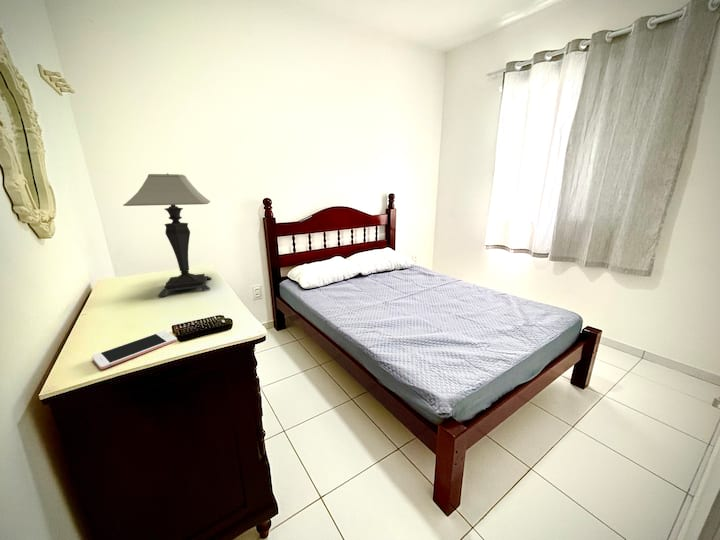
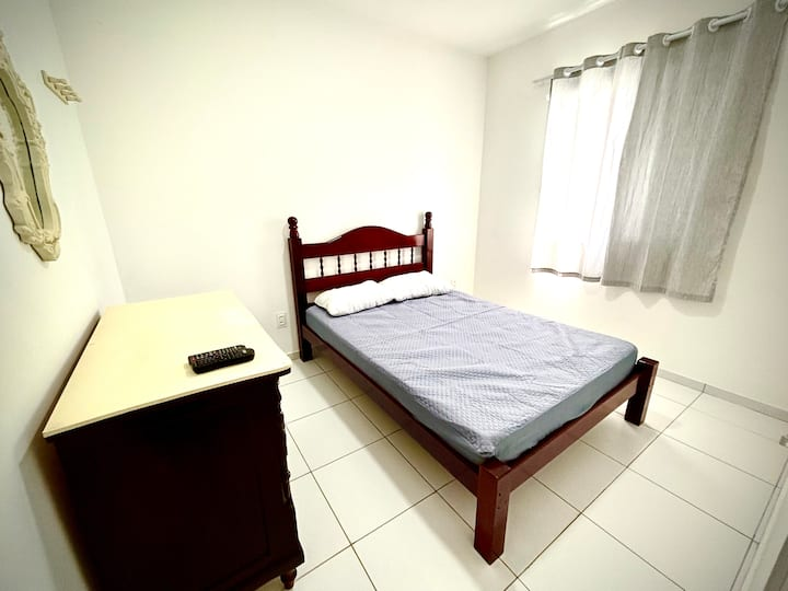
- cell phone (136, 347)
- table lamp (178, 233)
